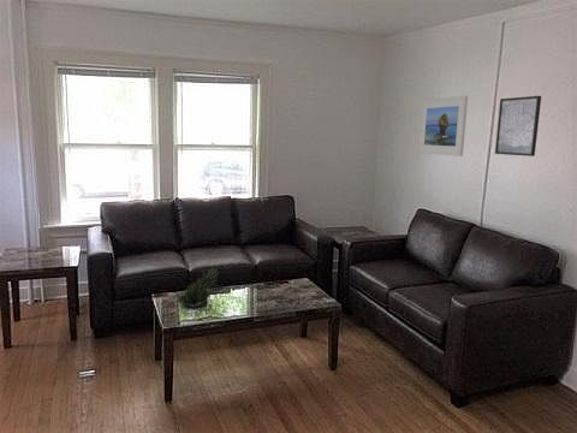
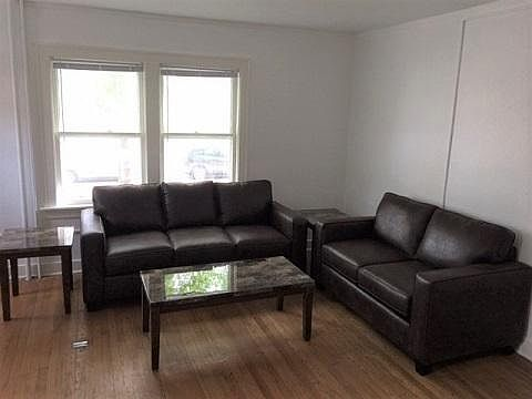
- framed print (517, 126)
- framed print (441, 126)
- succulent plant (198, 285)
